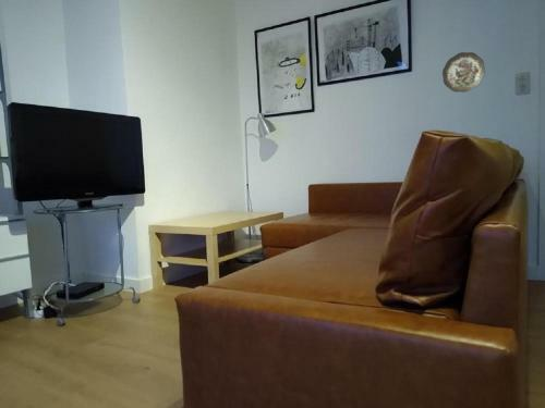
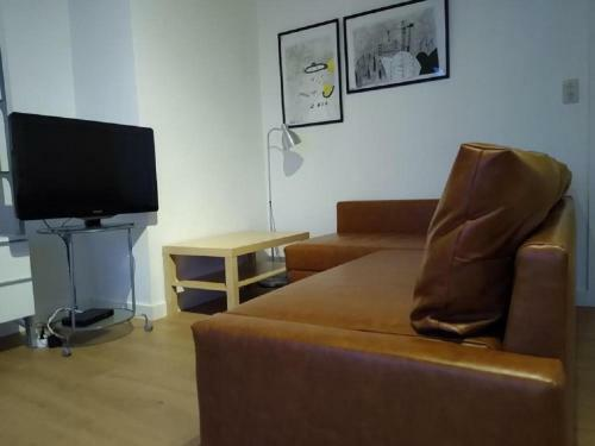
- decorative plate (463, 72)
